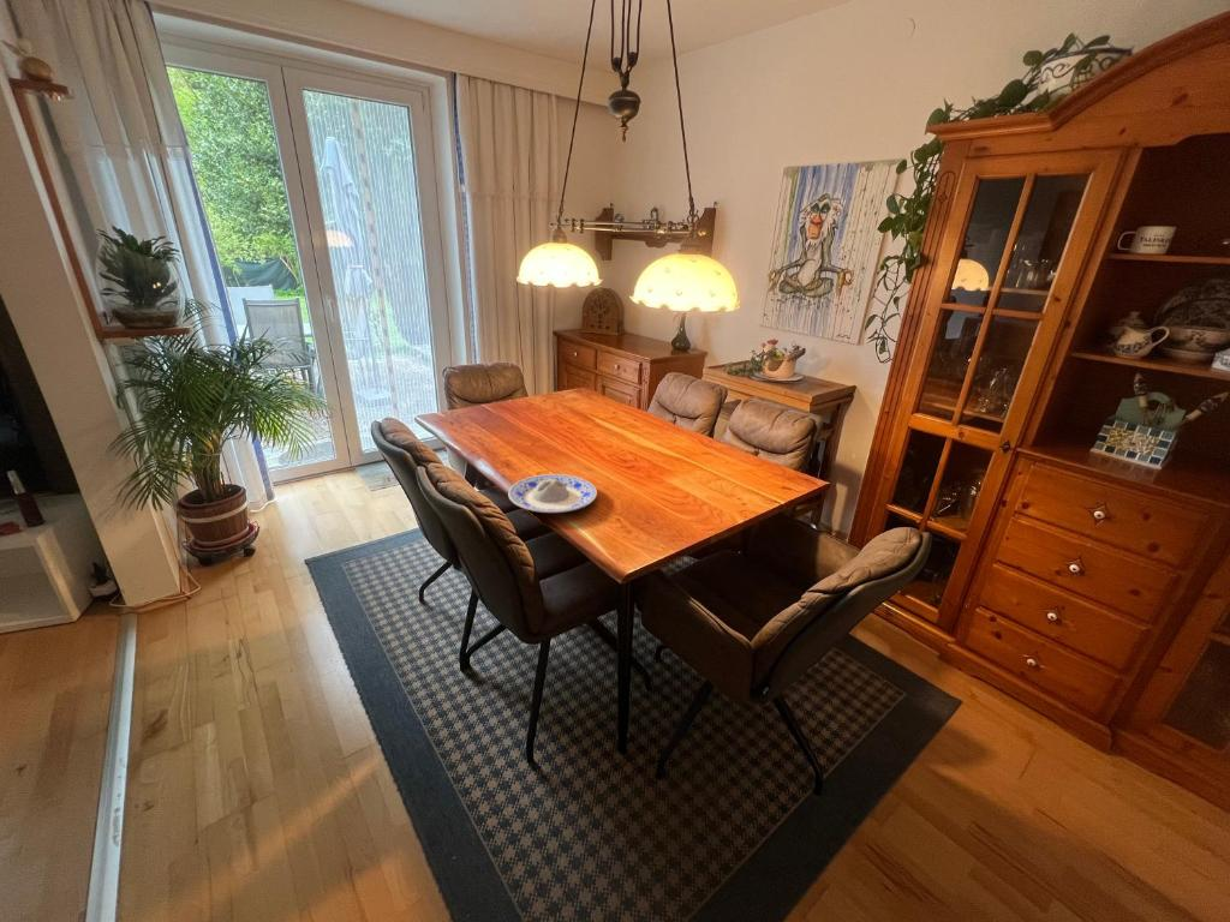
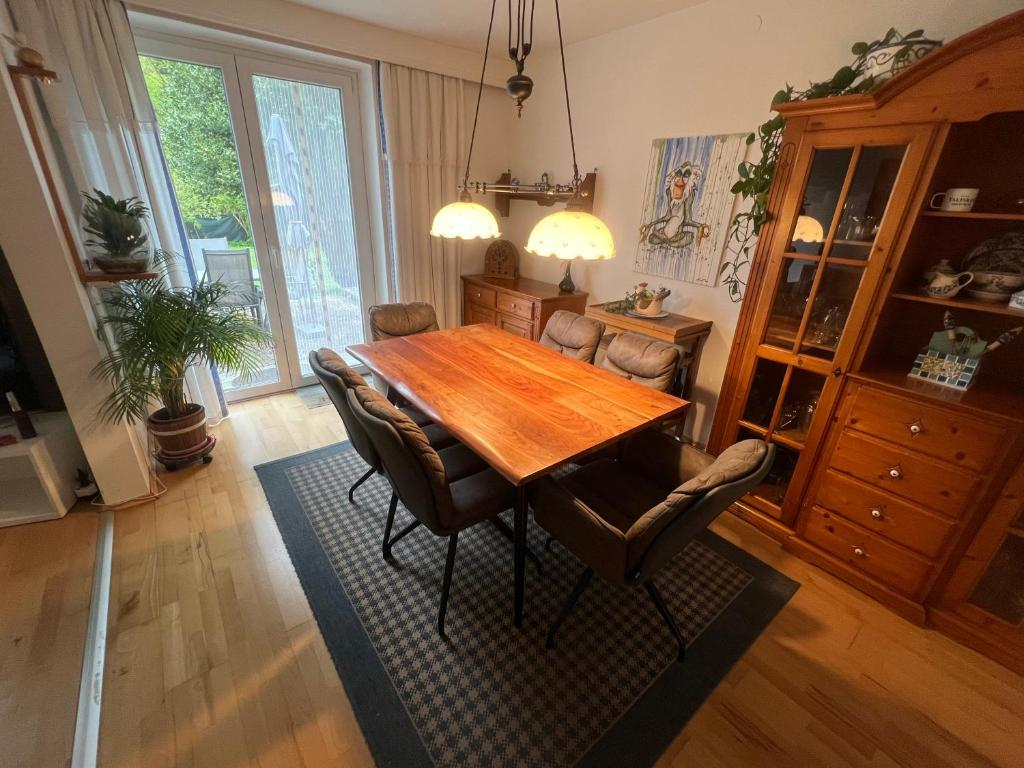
- plate (553, 491)
